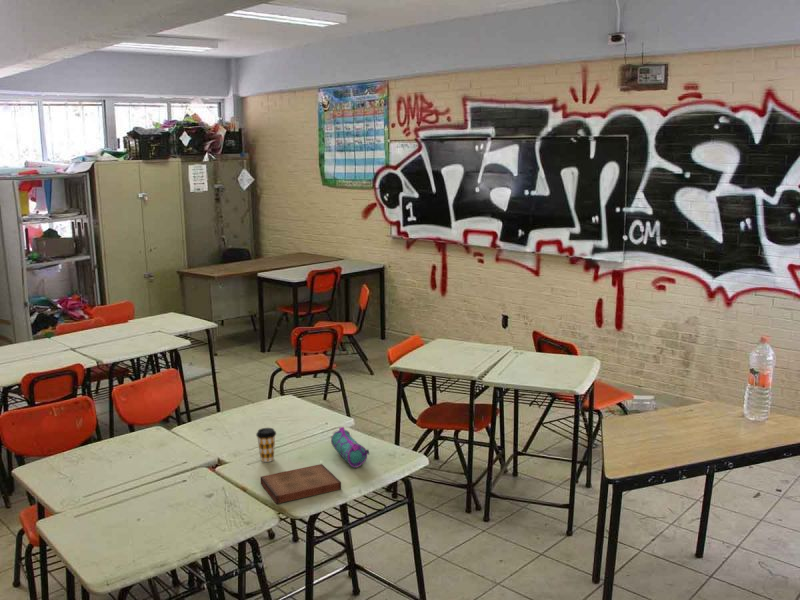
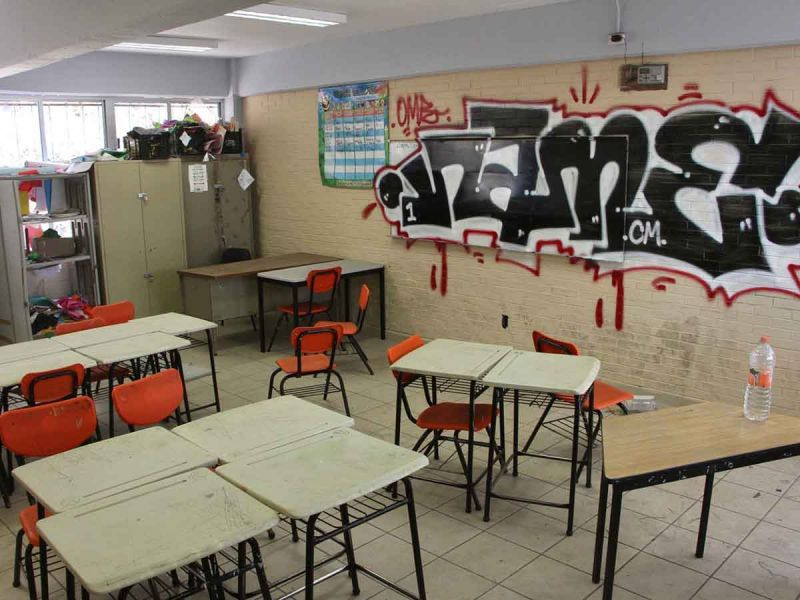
- book (300, 482)
- pencil case (349, 447)
- coffee cup (266, 445)
